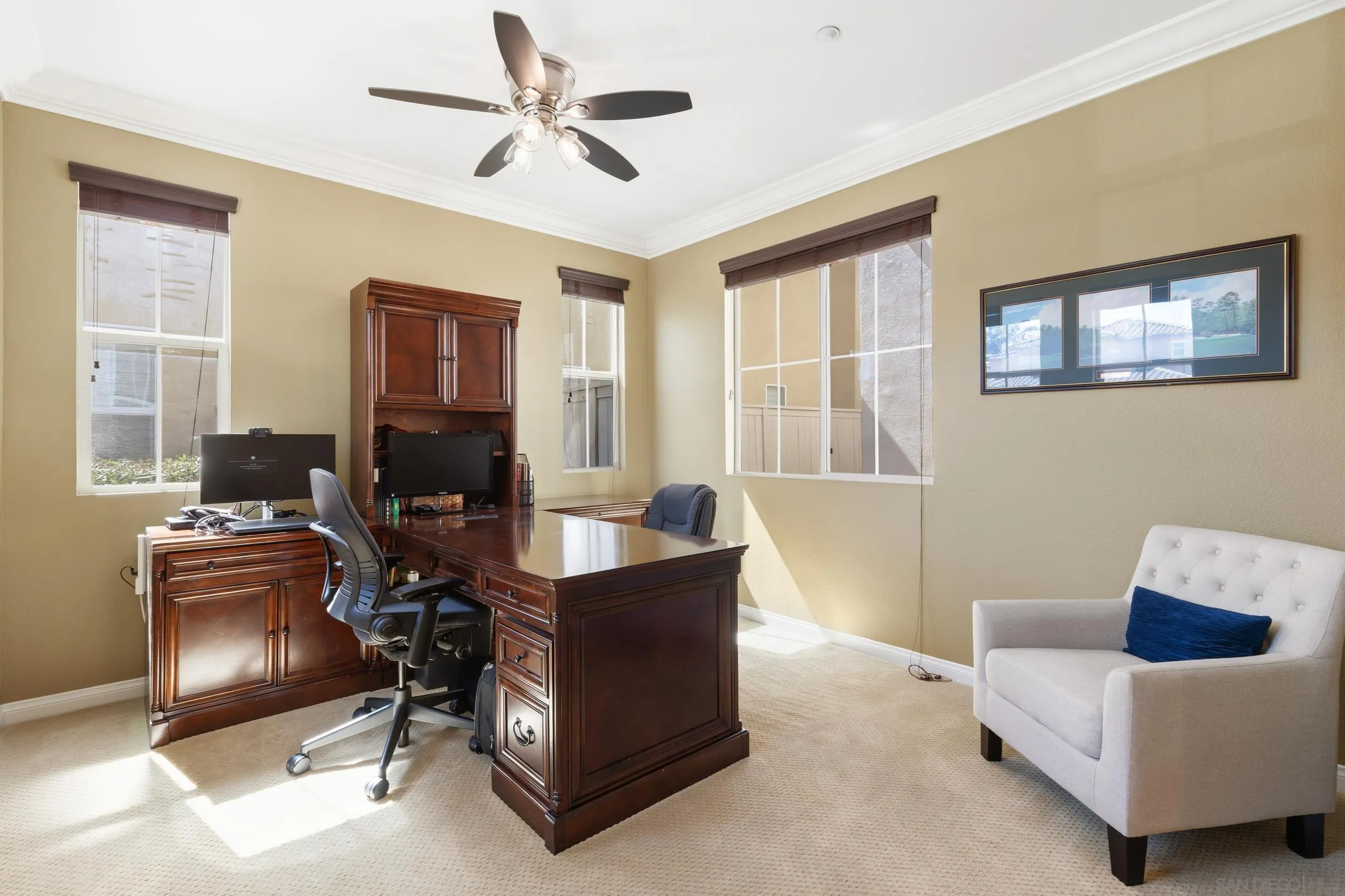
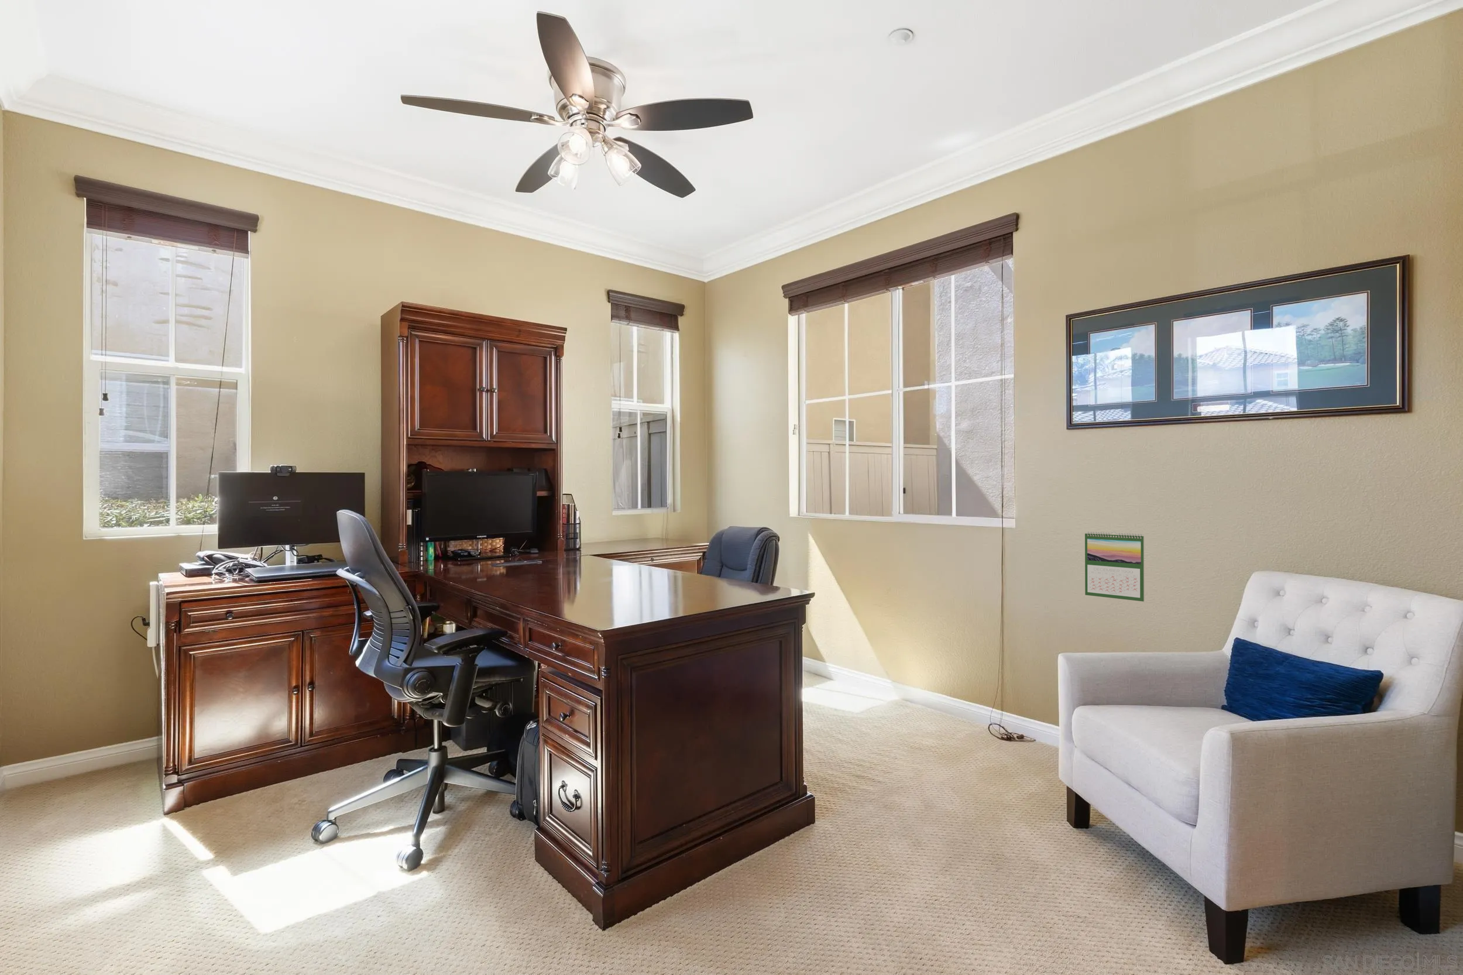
+ calendar (1114, 565)
